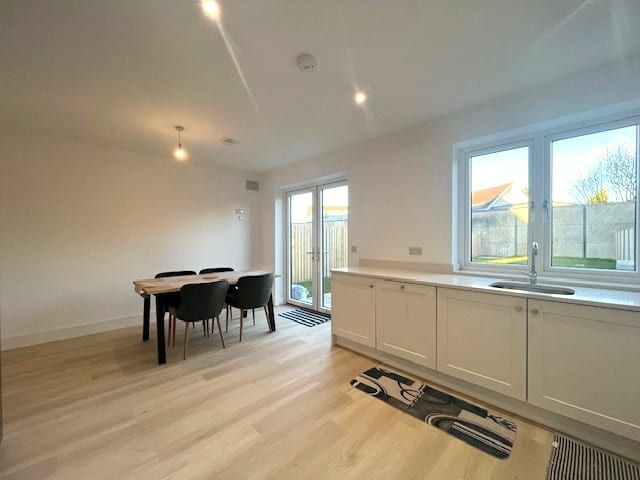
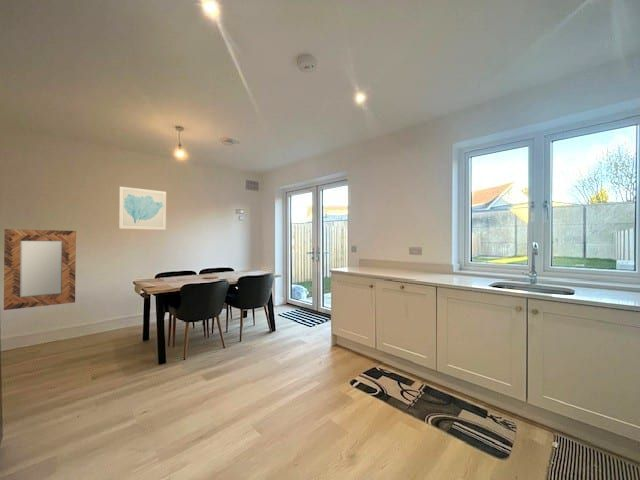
+ wall art (143, 209)
+ home mirror (42, 268)
